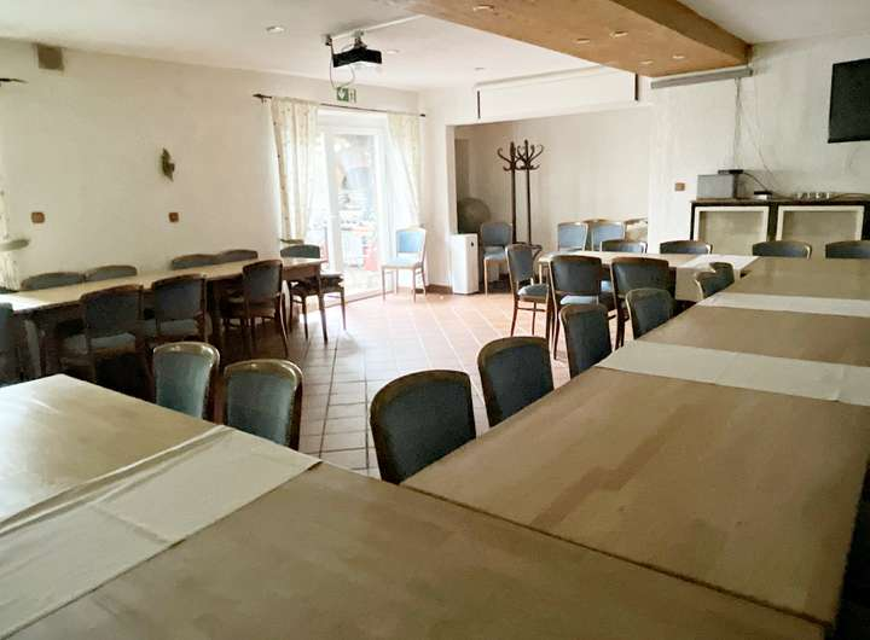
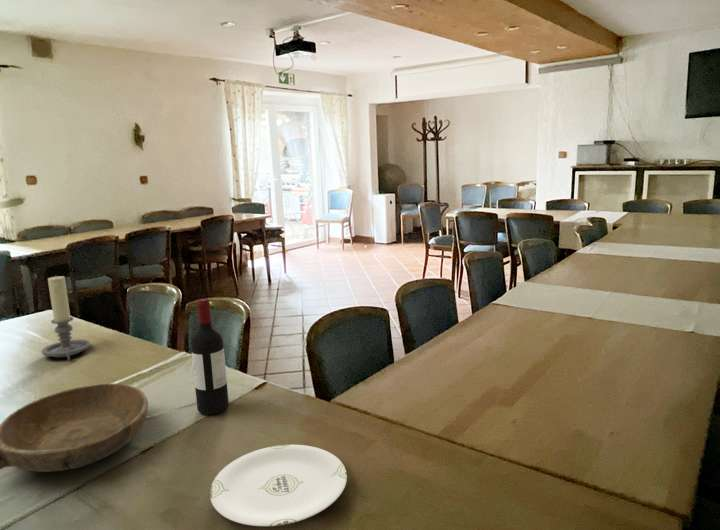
+ wine bottle (208, 355)
+ bowl (77, 428)
+ candle holder (61, 315)
+ plate (280, 484)
